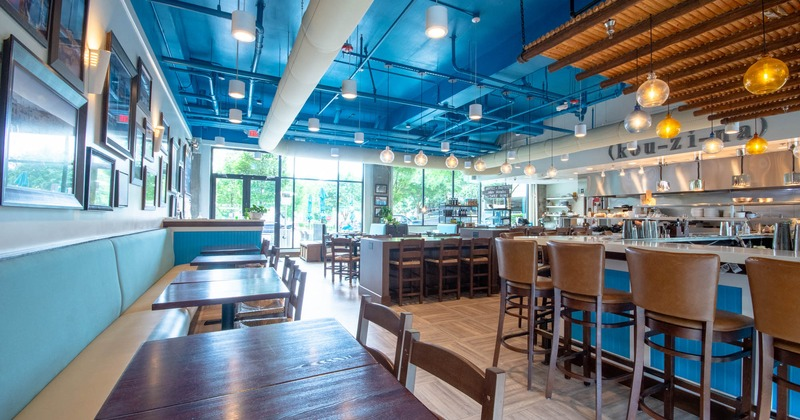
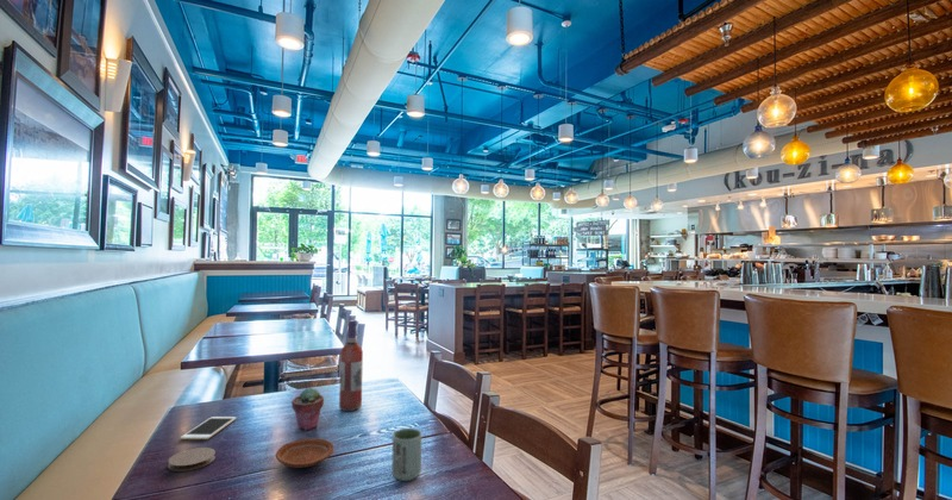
+ potted succulent (307, 406)
+ cup (406, 454)
+ plate (305, 455)
+ cell phone (209, 427)
+ coaster (192, 458)
+ wine bottle (351, 364)
